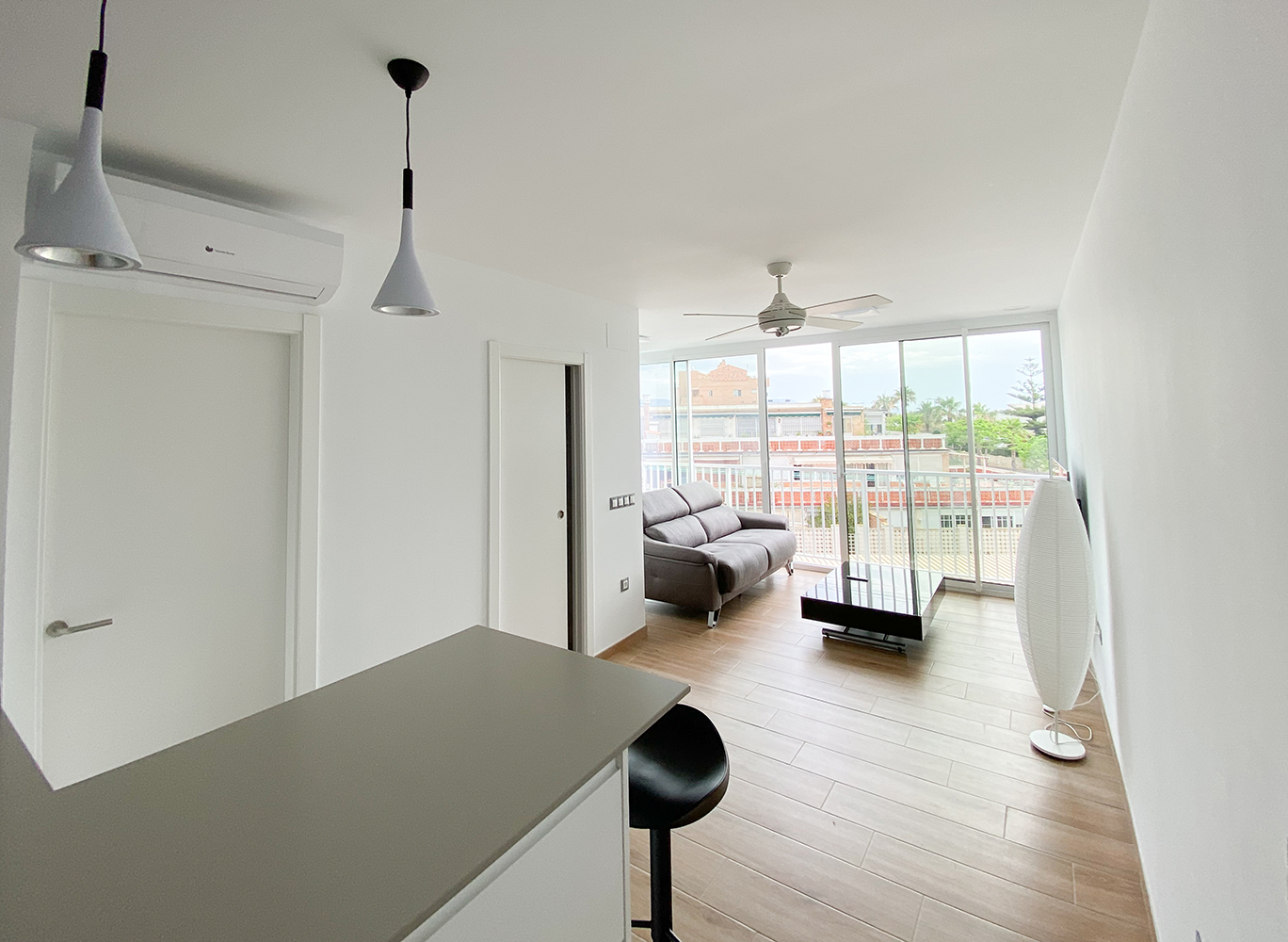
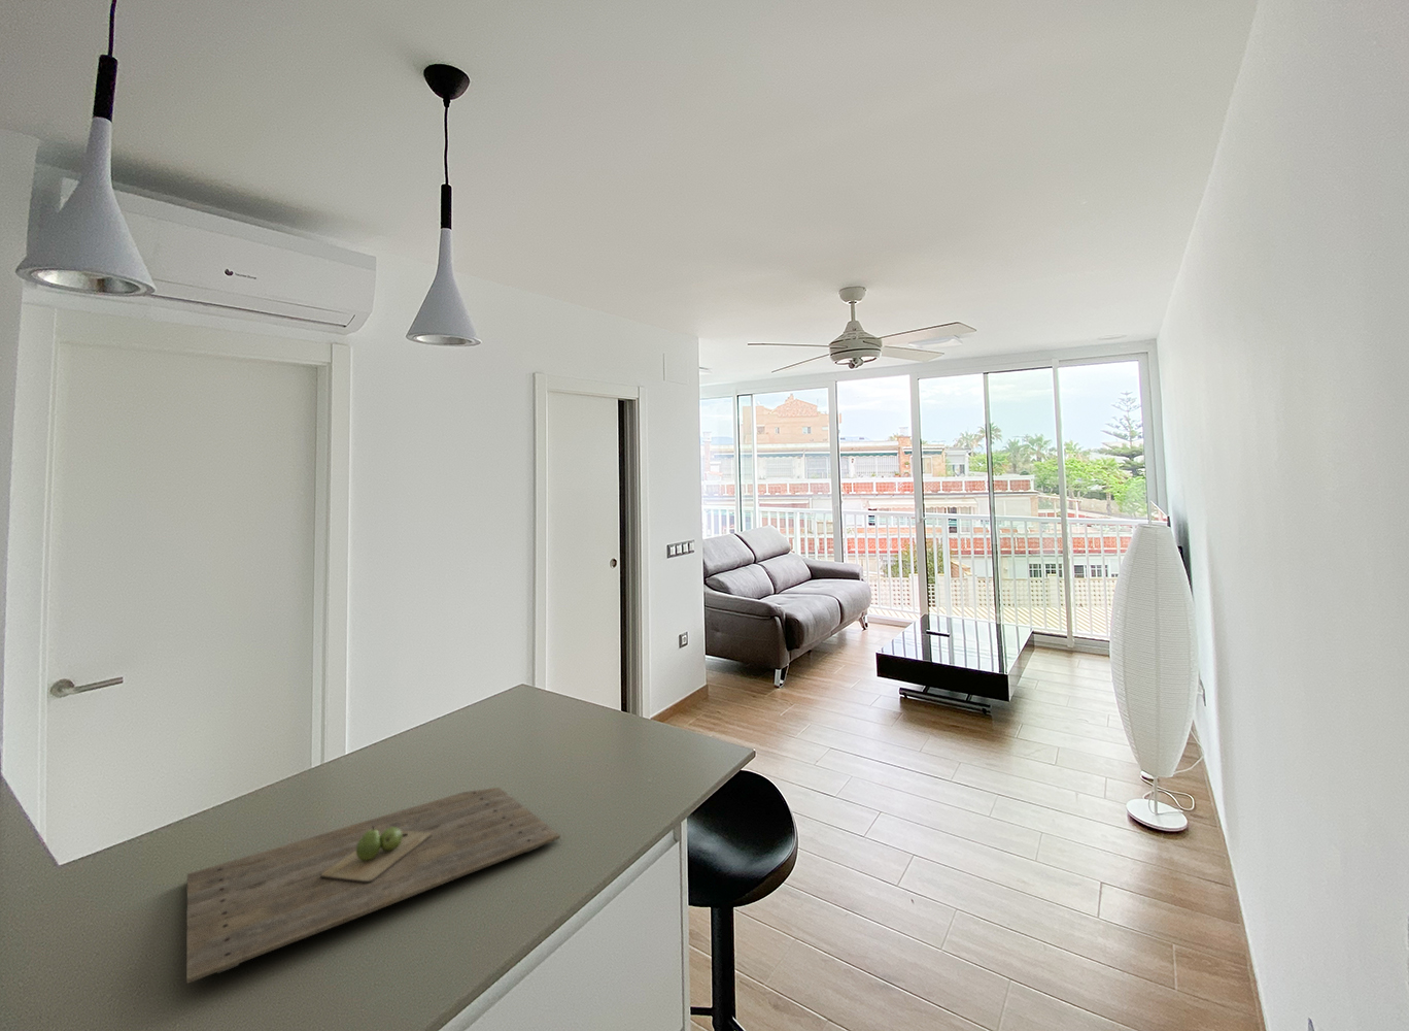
+ cutting board (383, 841)
